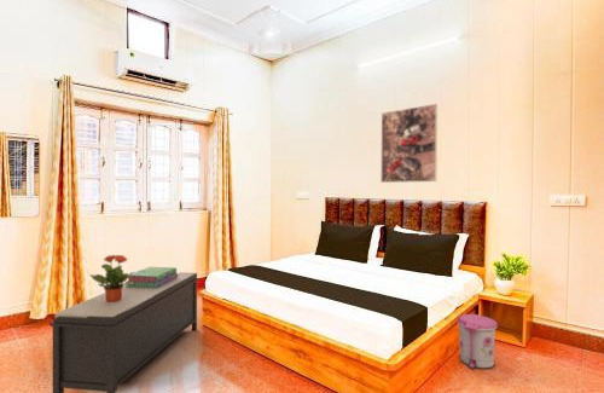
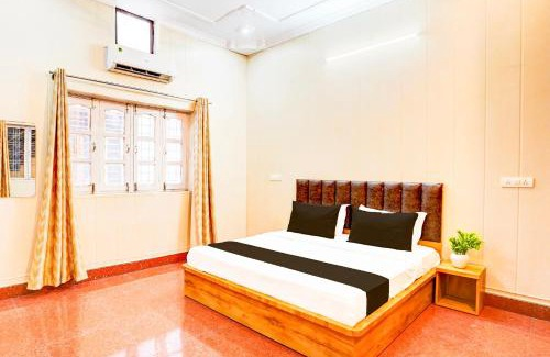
- bench (139, 323)
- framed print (407, 145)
- stack of books (152, 276)
- potted plant (114, 277)
- trash can (476, 339)
